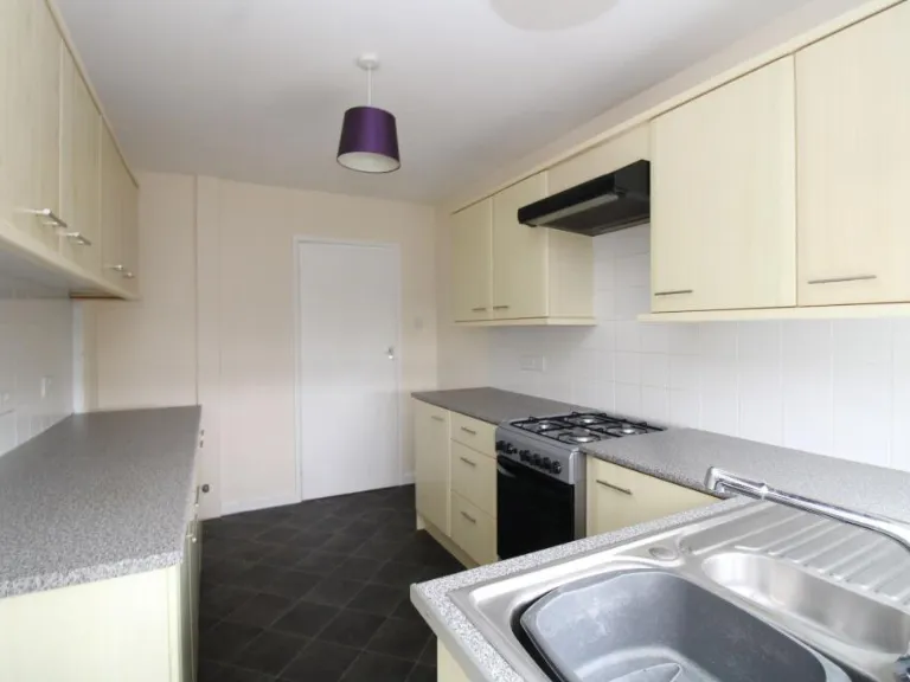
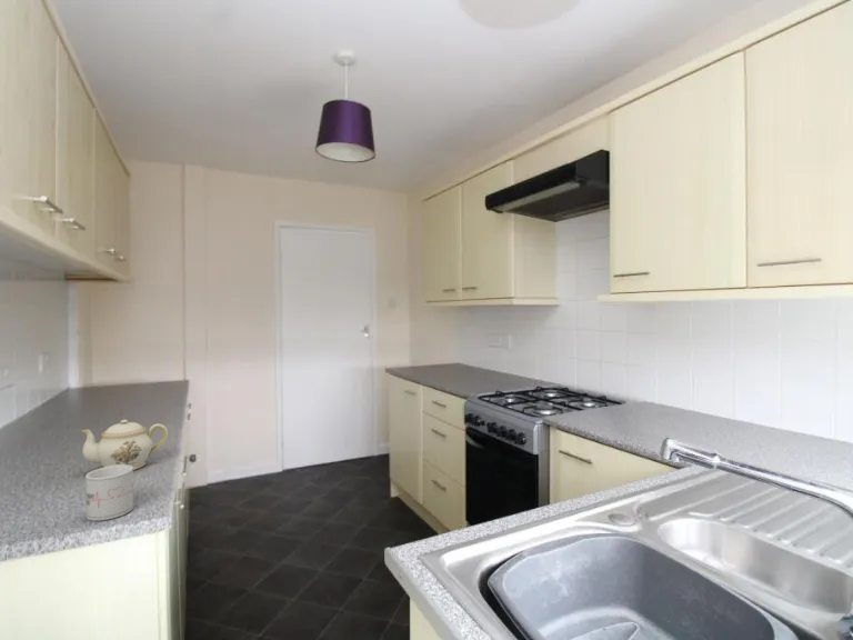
+ teapot (127, 442)
+ mug (110, 489)
